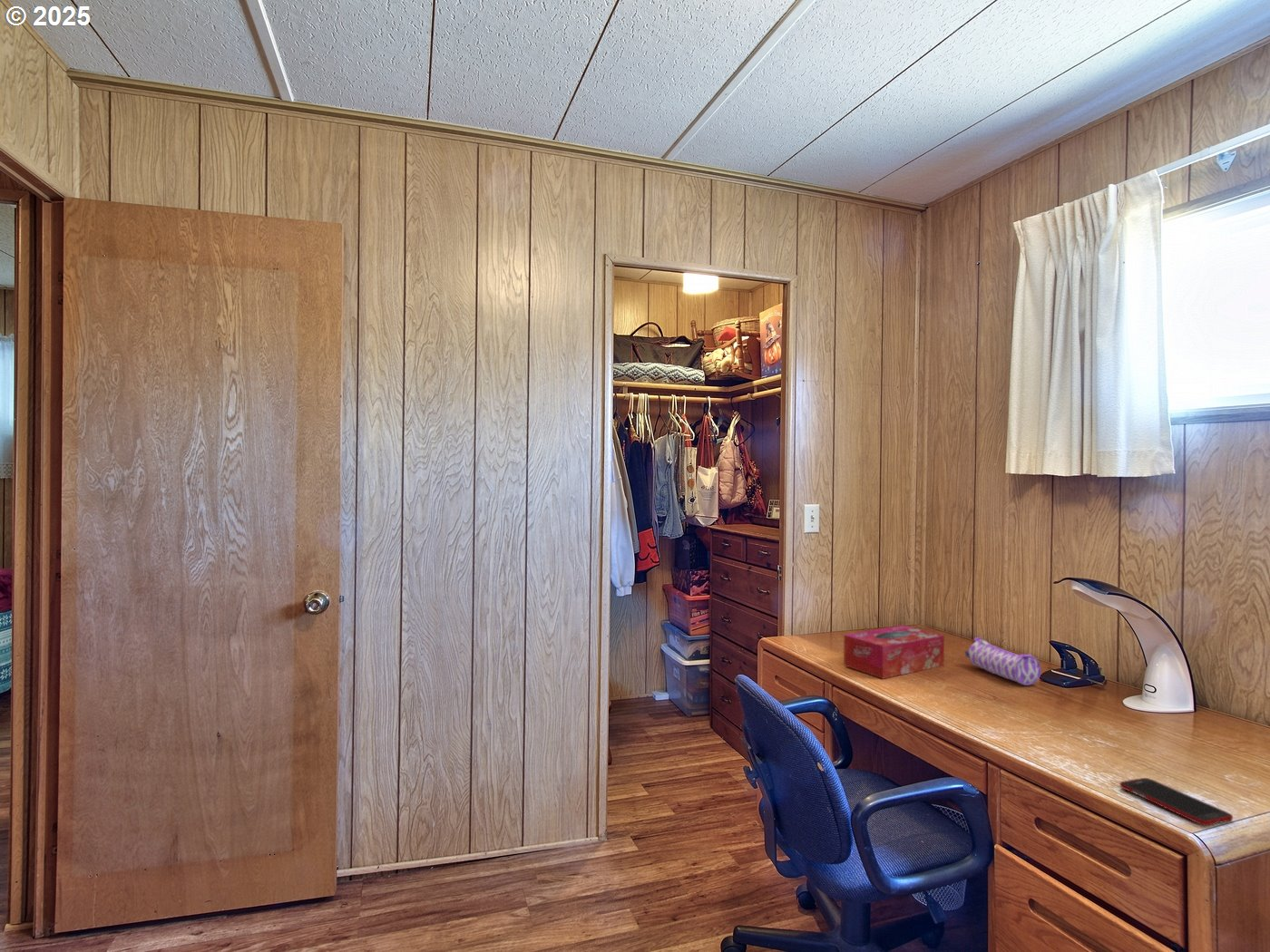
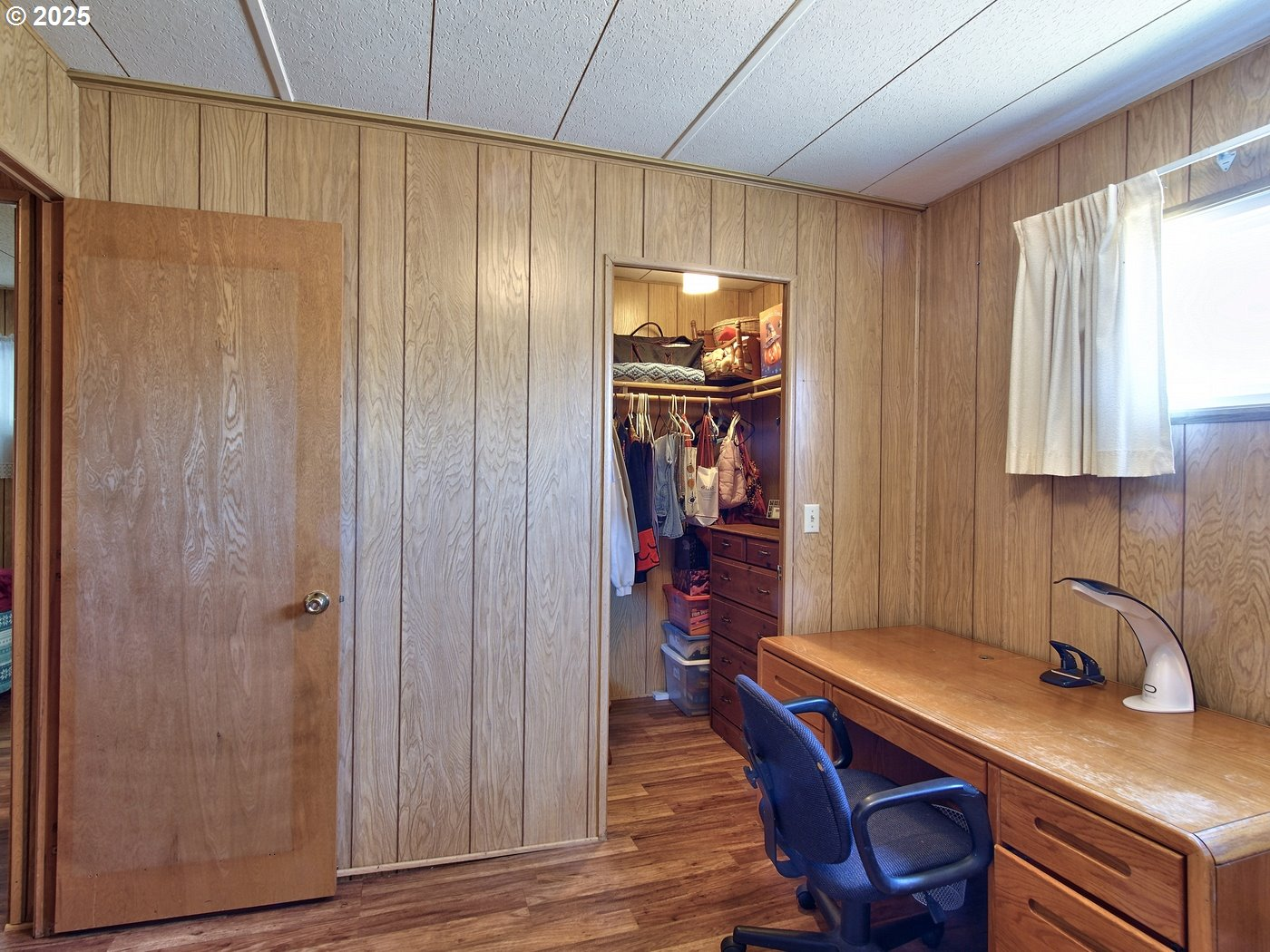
- tissue box (894, 650)
- pencil case (1002, 660)
- cell phone (1173, 800)
